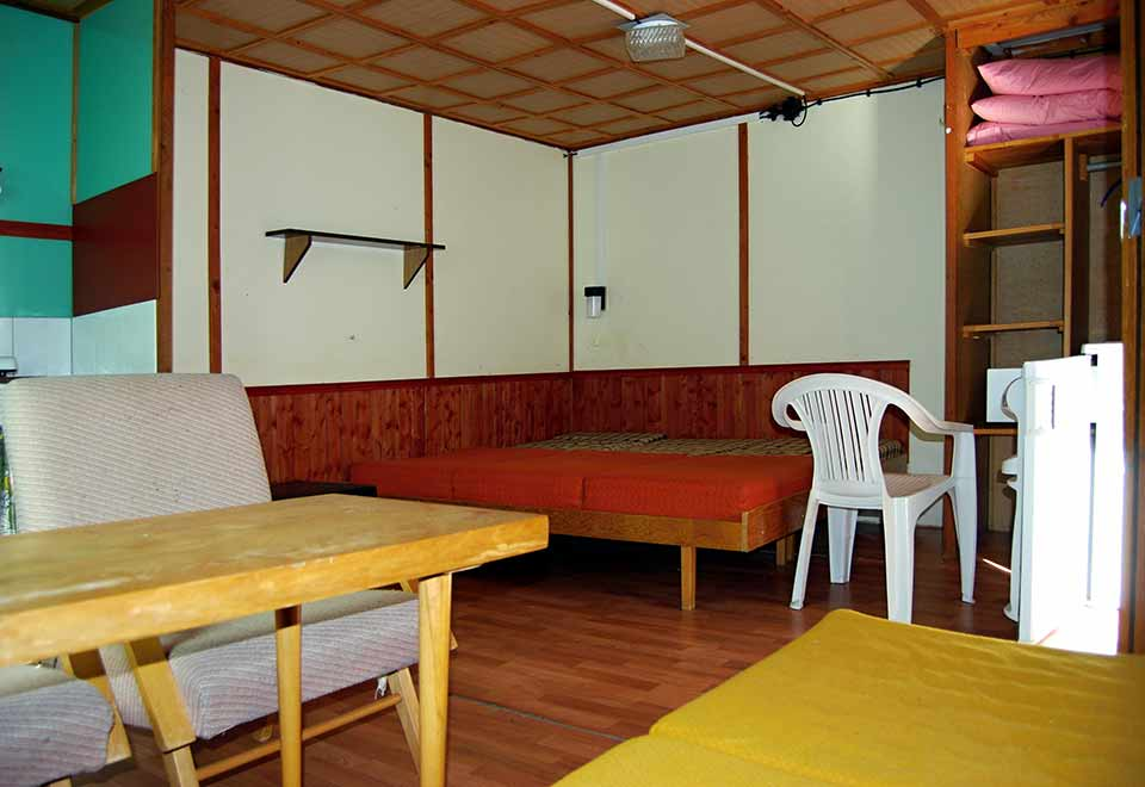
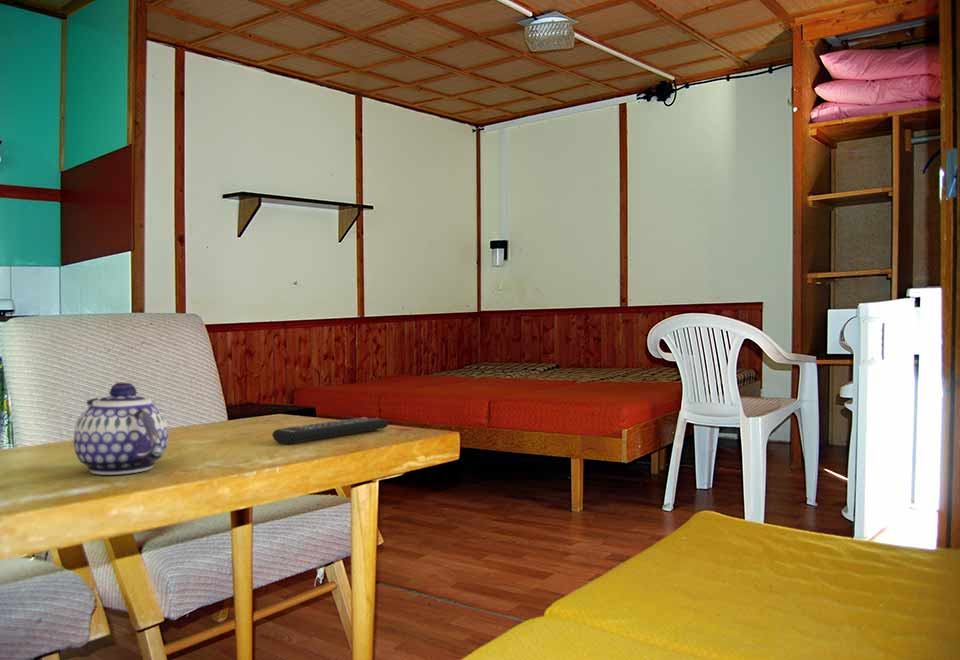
+ remote control (333, 429)
+ teapot (121, 425)
